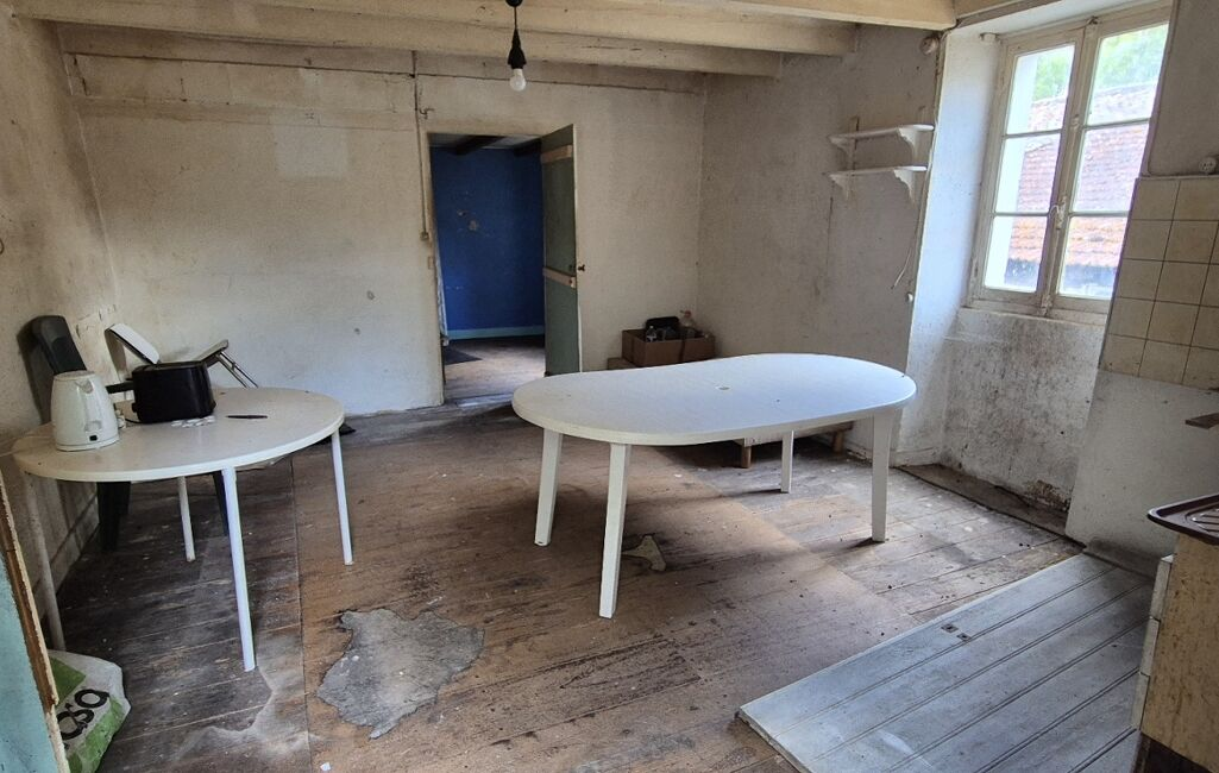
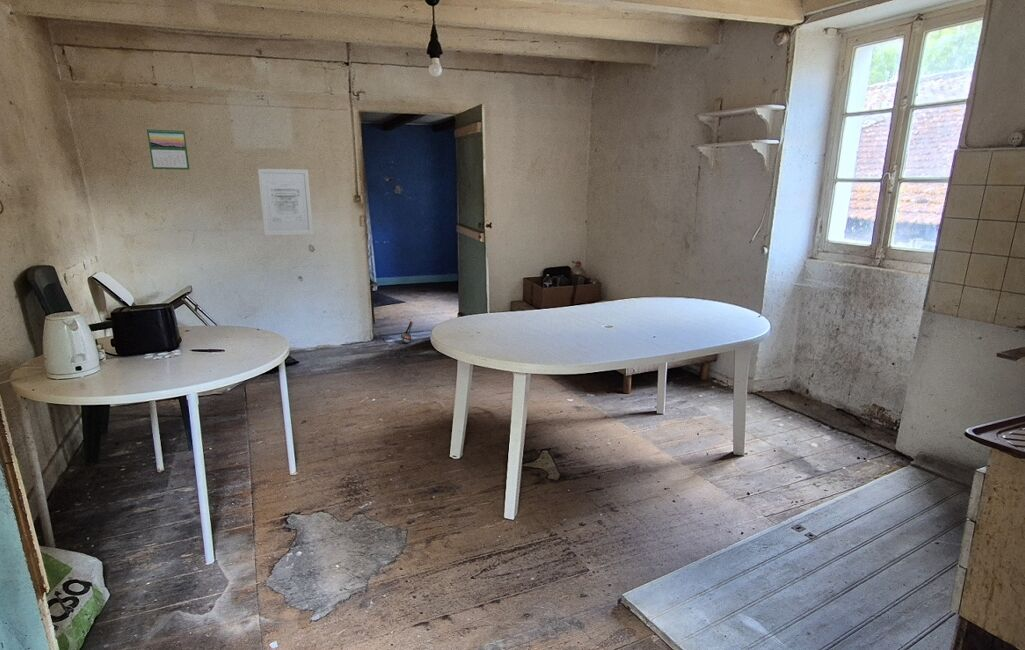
+ bag (401, 334)
+ wall art (286, 202)
+ calendar (168, 148)
